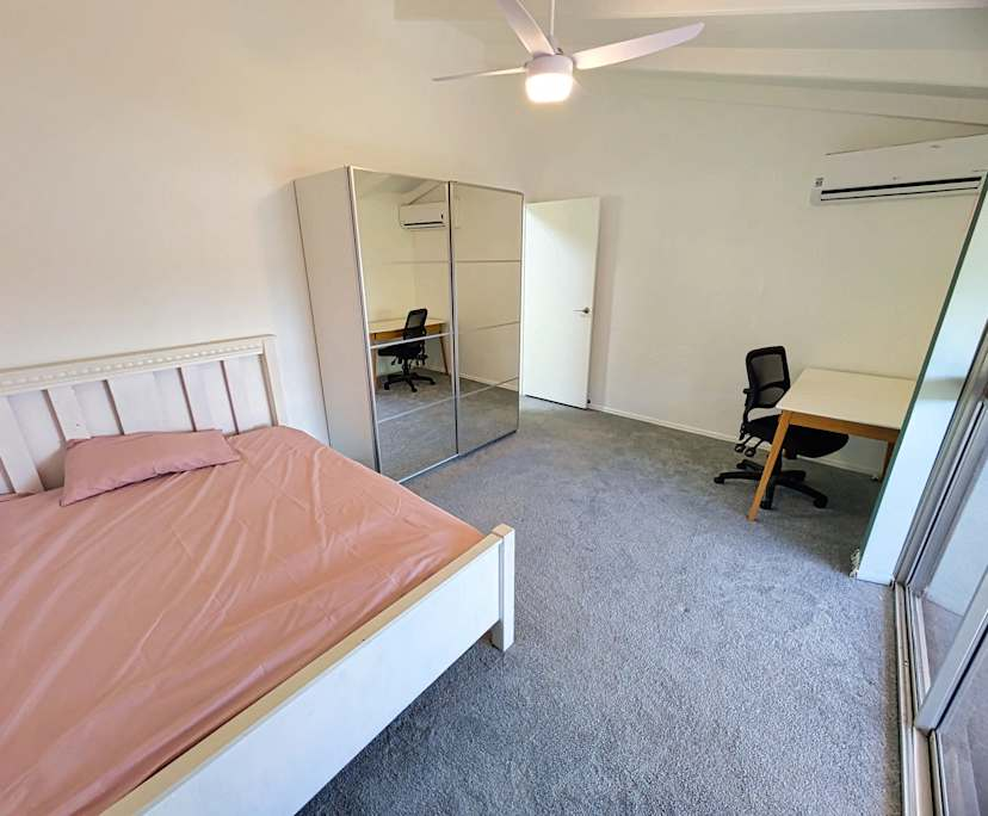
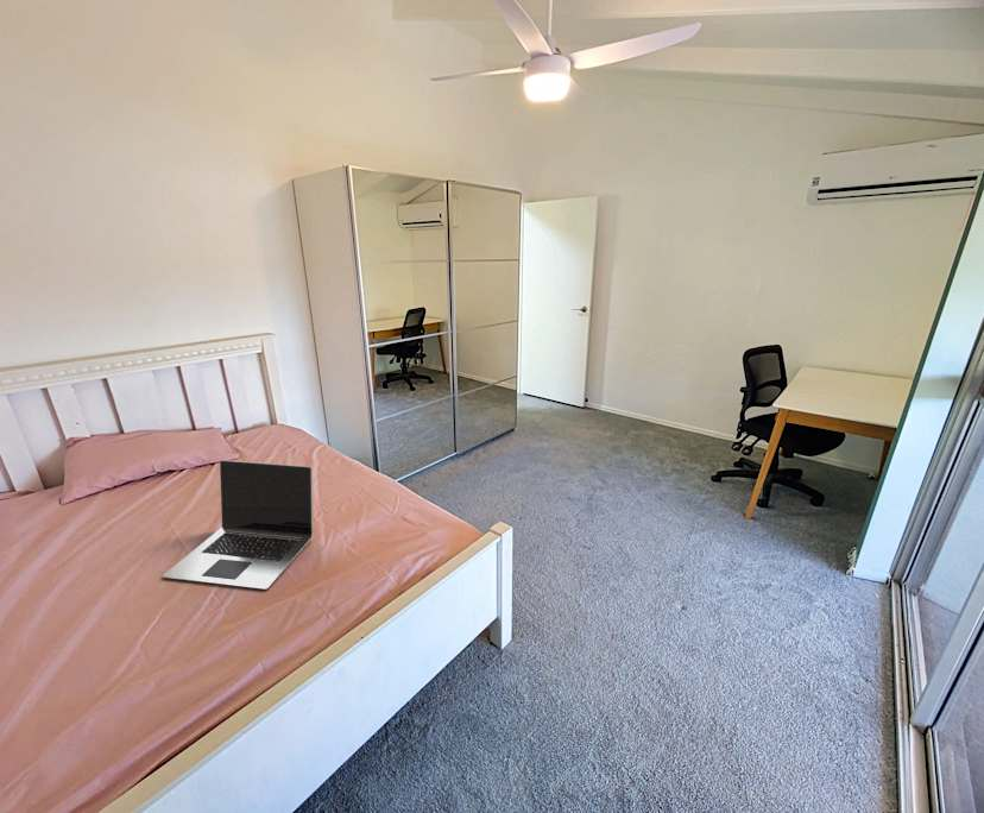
+ laptop (241, 518)
